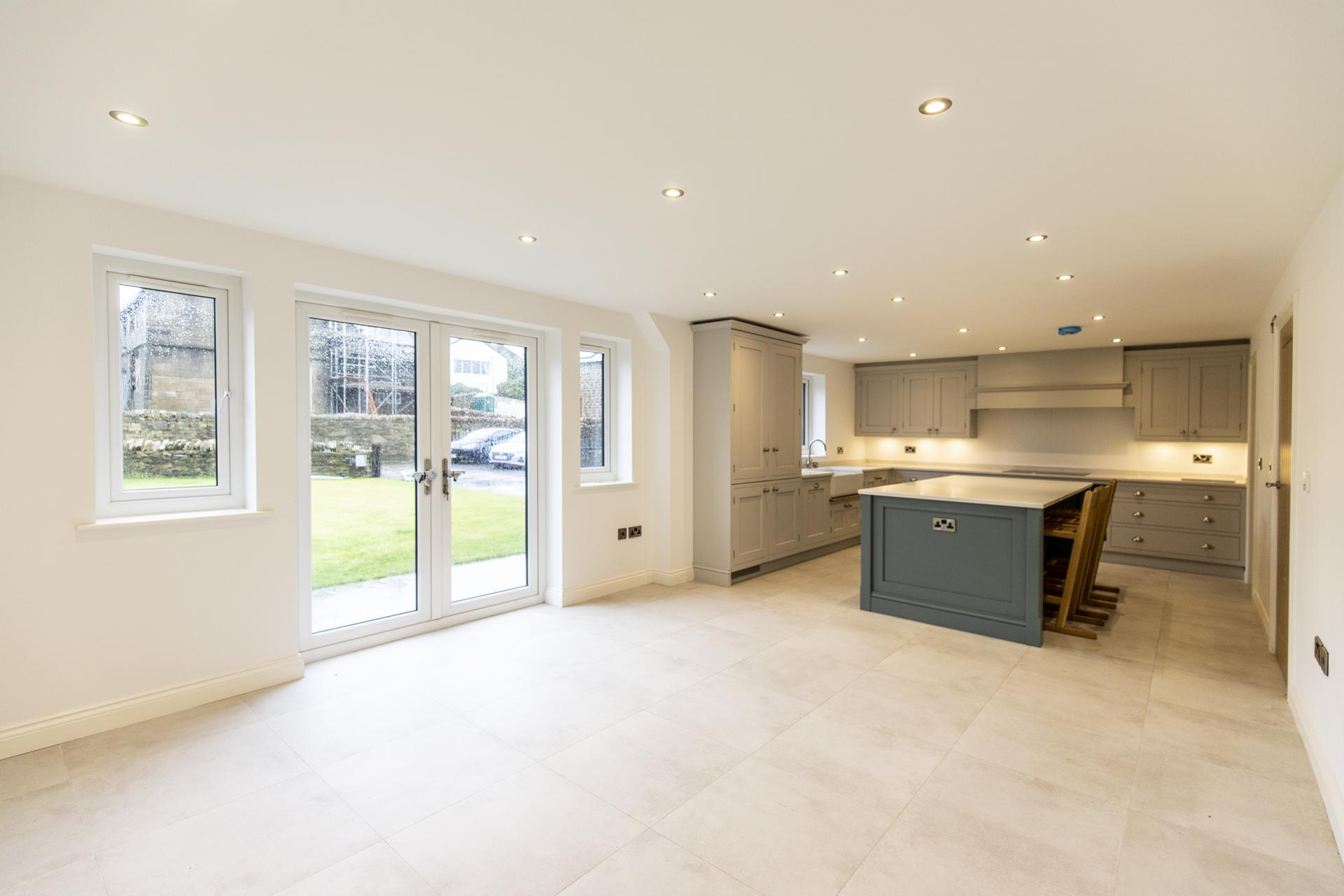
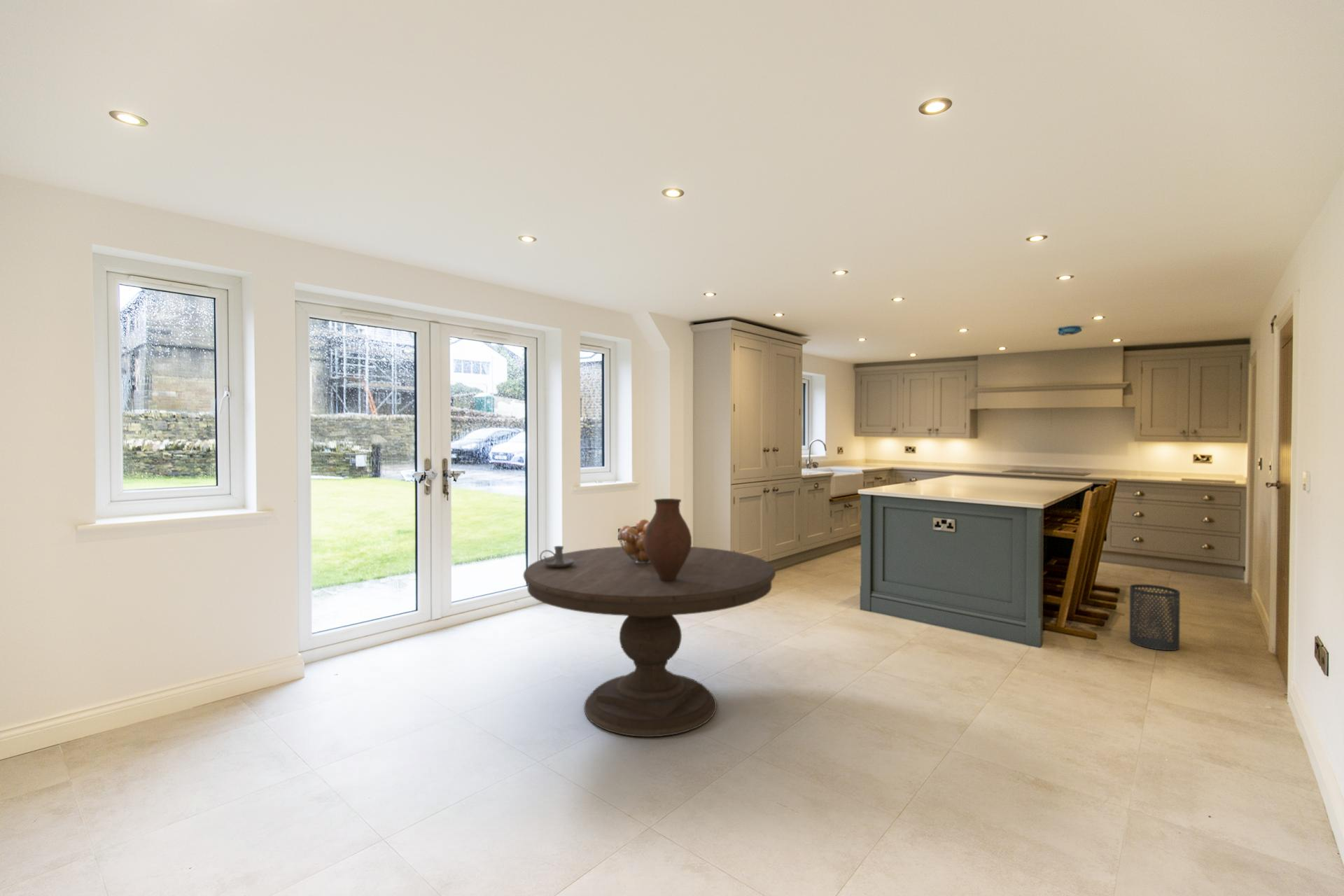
+ trash can (1154, 616)
+ fruit basket (643, 540)
+ dining table (650, 636)
+ vase (667, 539)
+ candle holder (556, 556)
